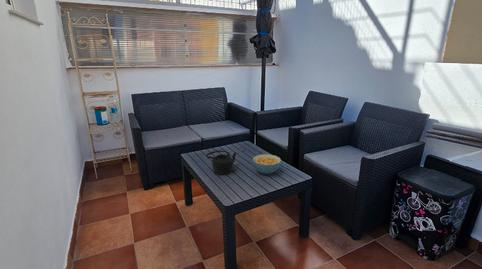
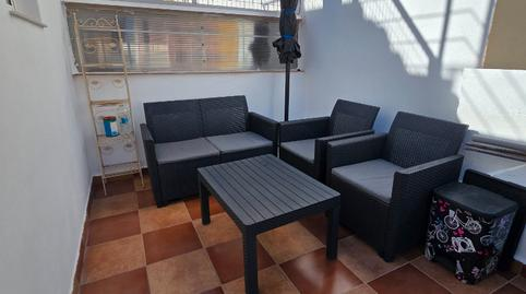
- cereal bowl (266, 165)
- teapot (223, 161)
